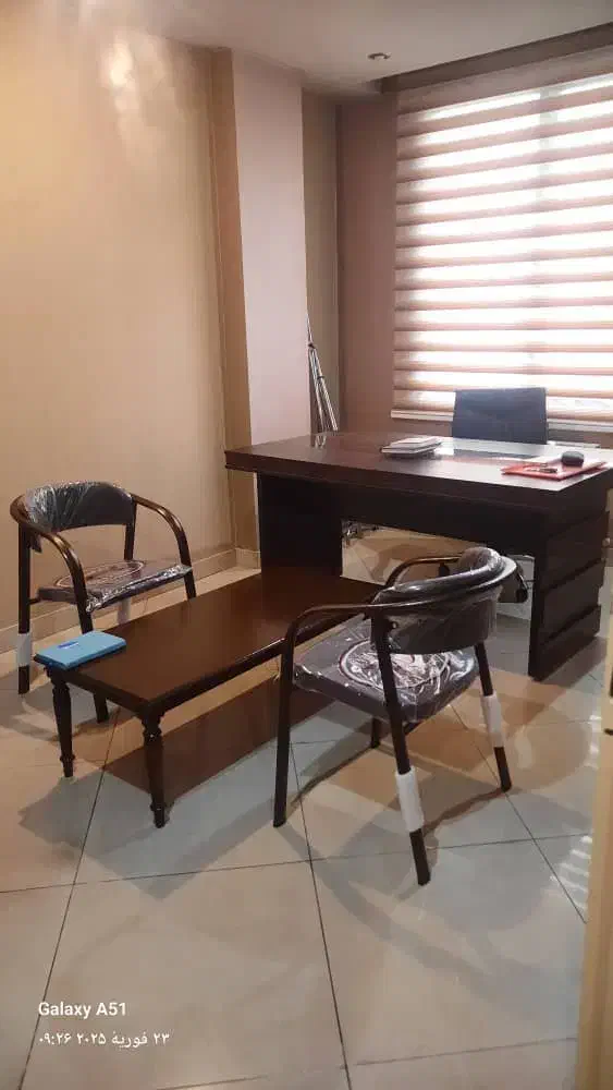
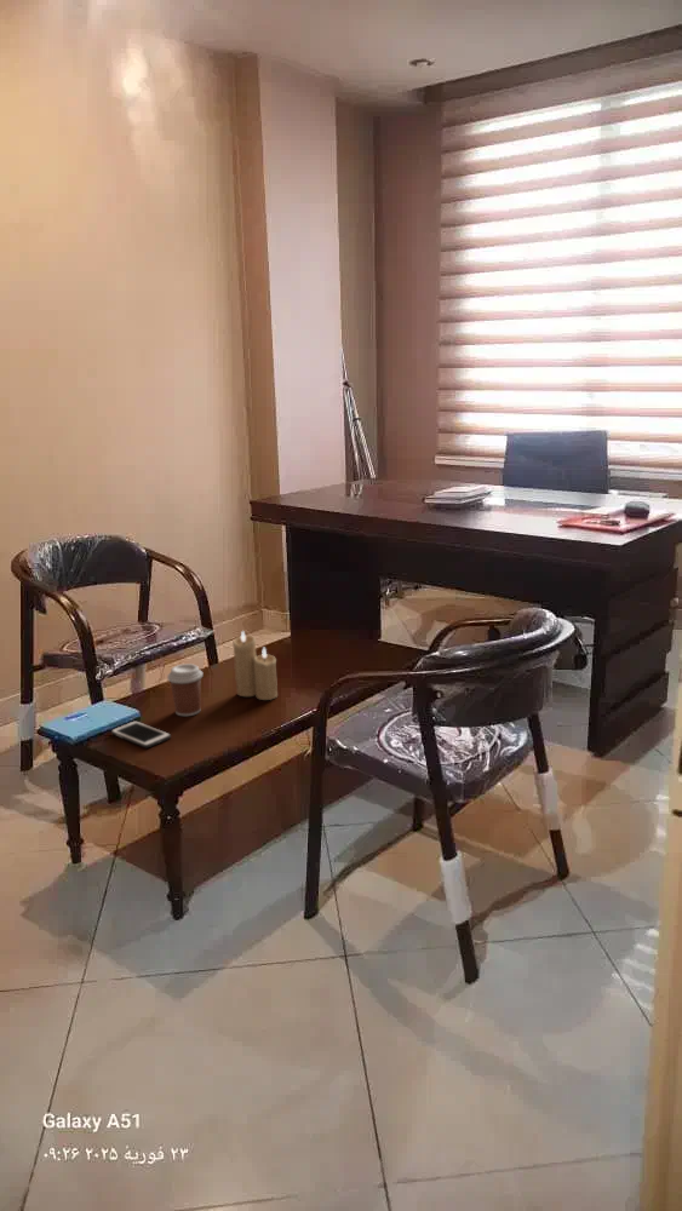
+ coffee cup (185, 689)
+ cell phone (141, 734)
+ candle (254, 664)
